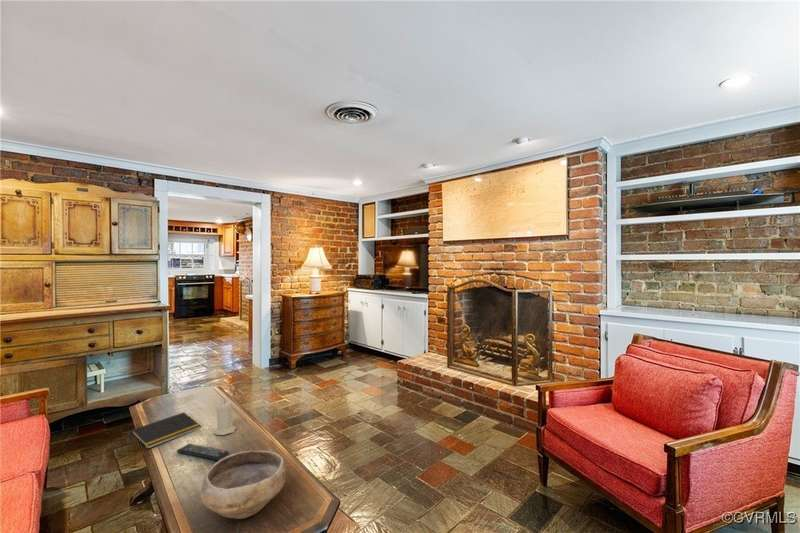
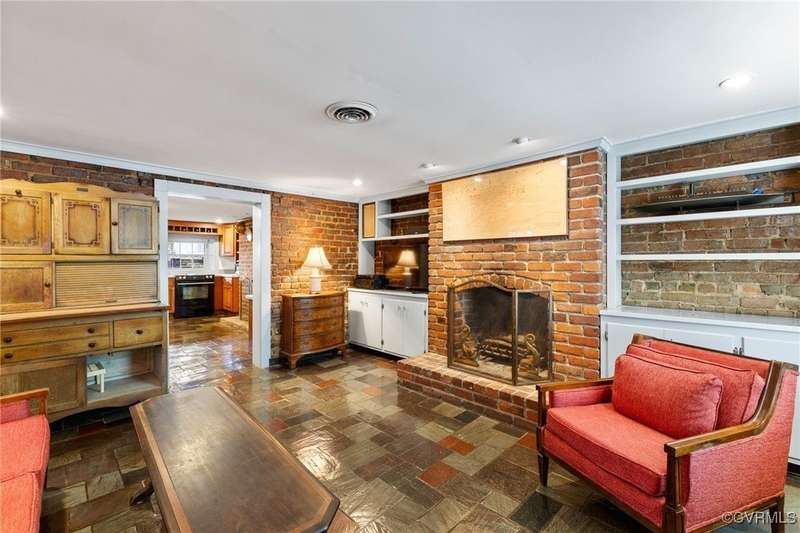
- bowl (245, 487)
- notepad (167, 429)
- candle (225, 416)
- remote control (202, 452)
